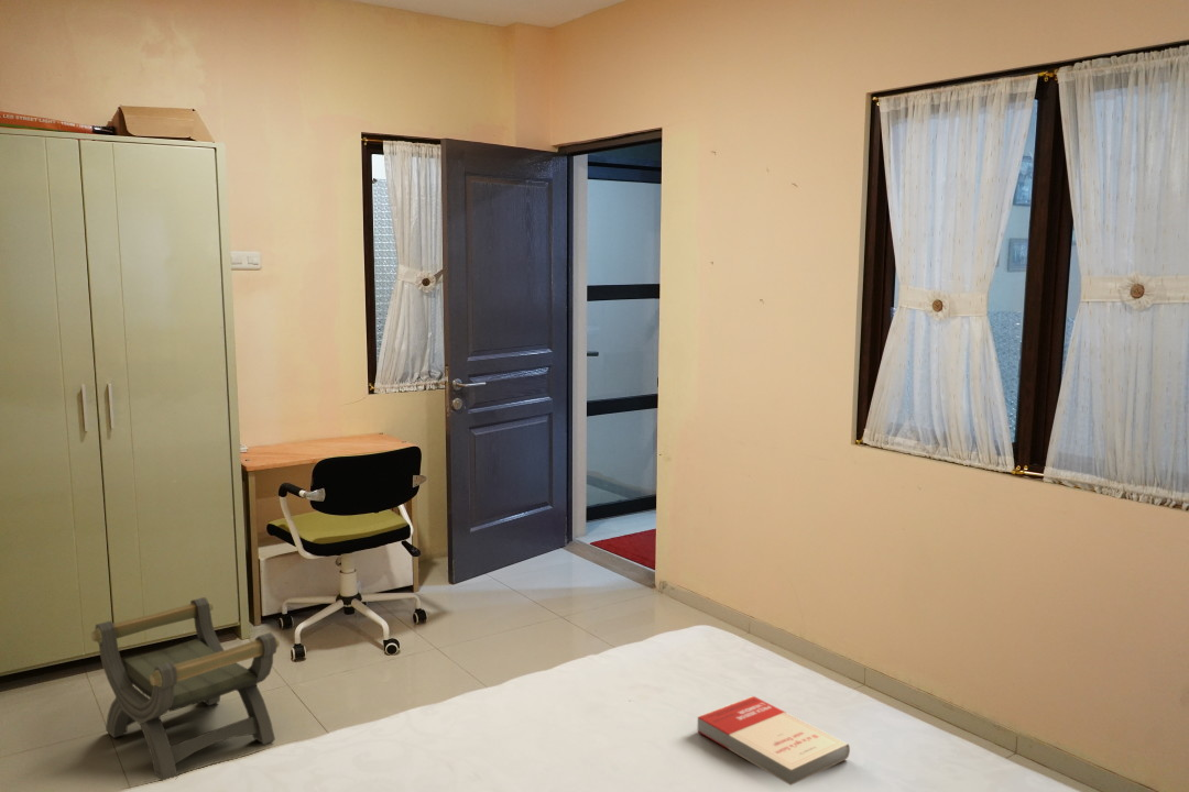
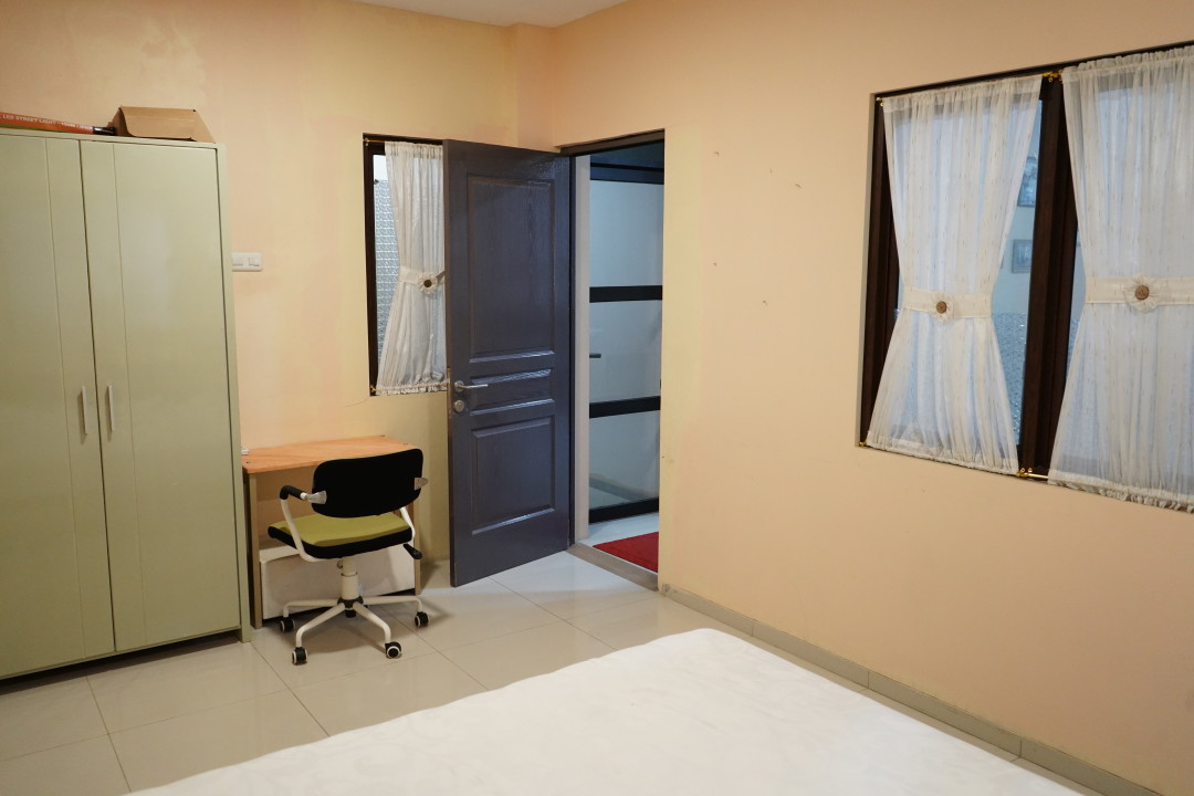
- stool (186, 683)
- book (771, 736)
